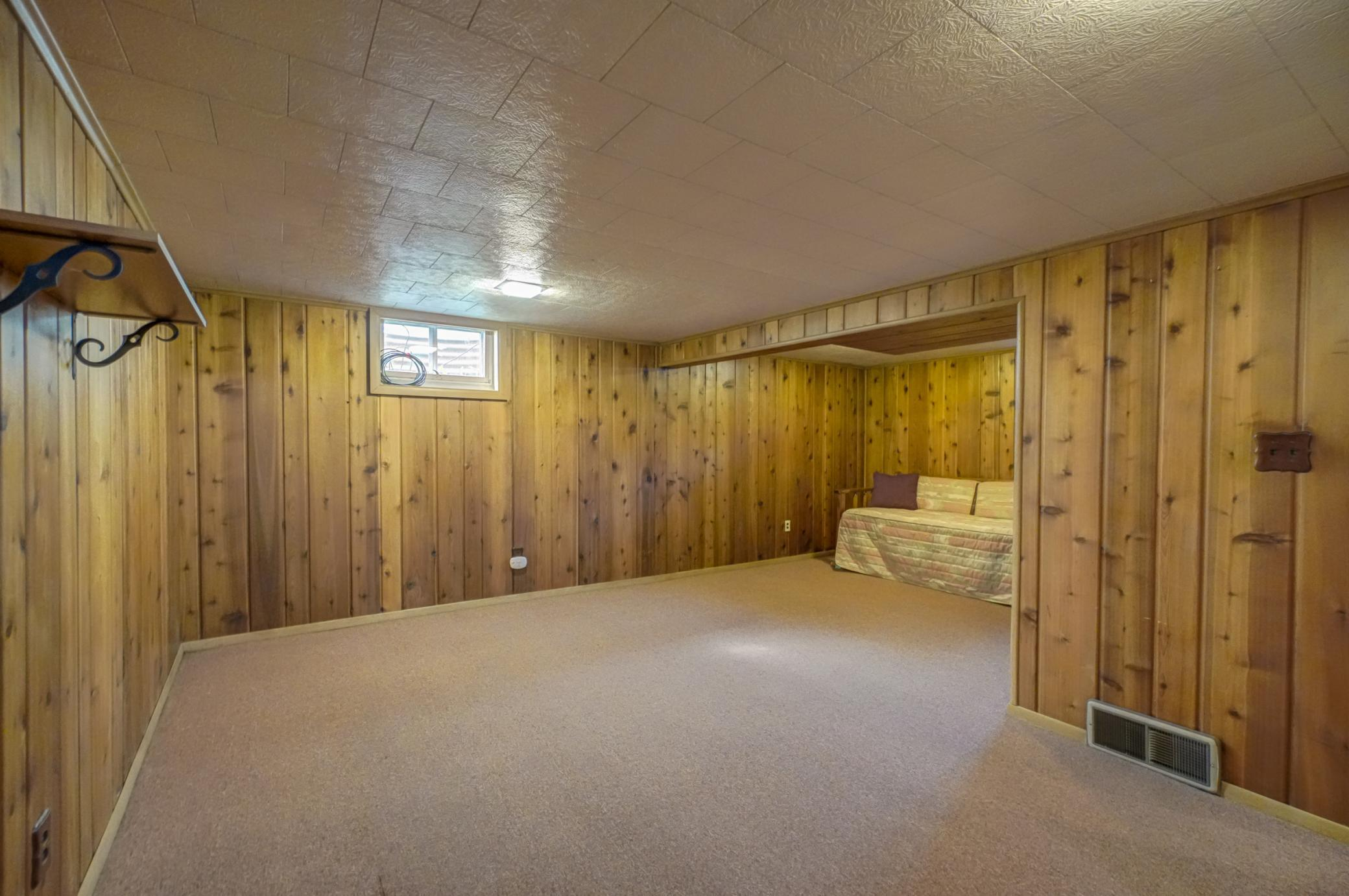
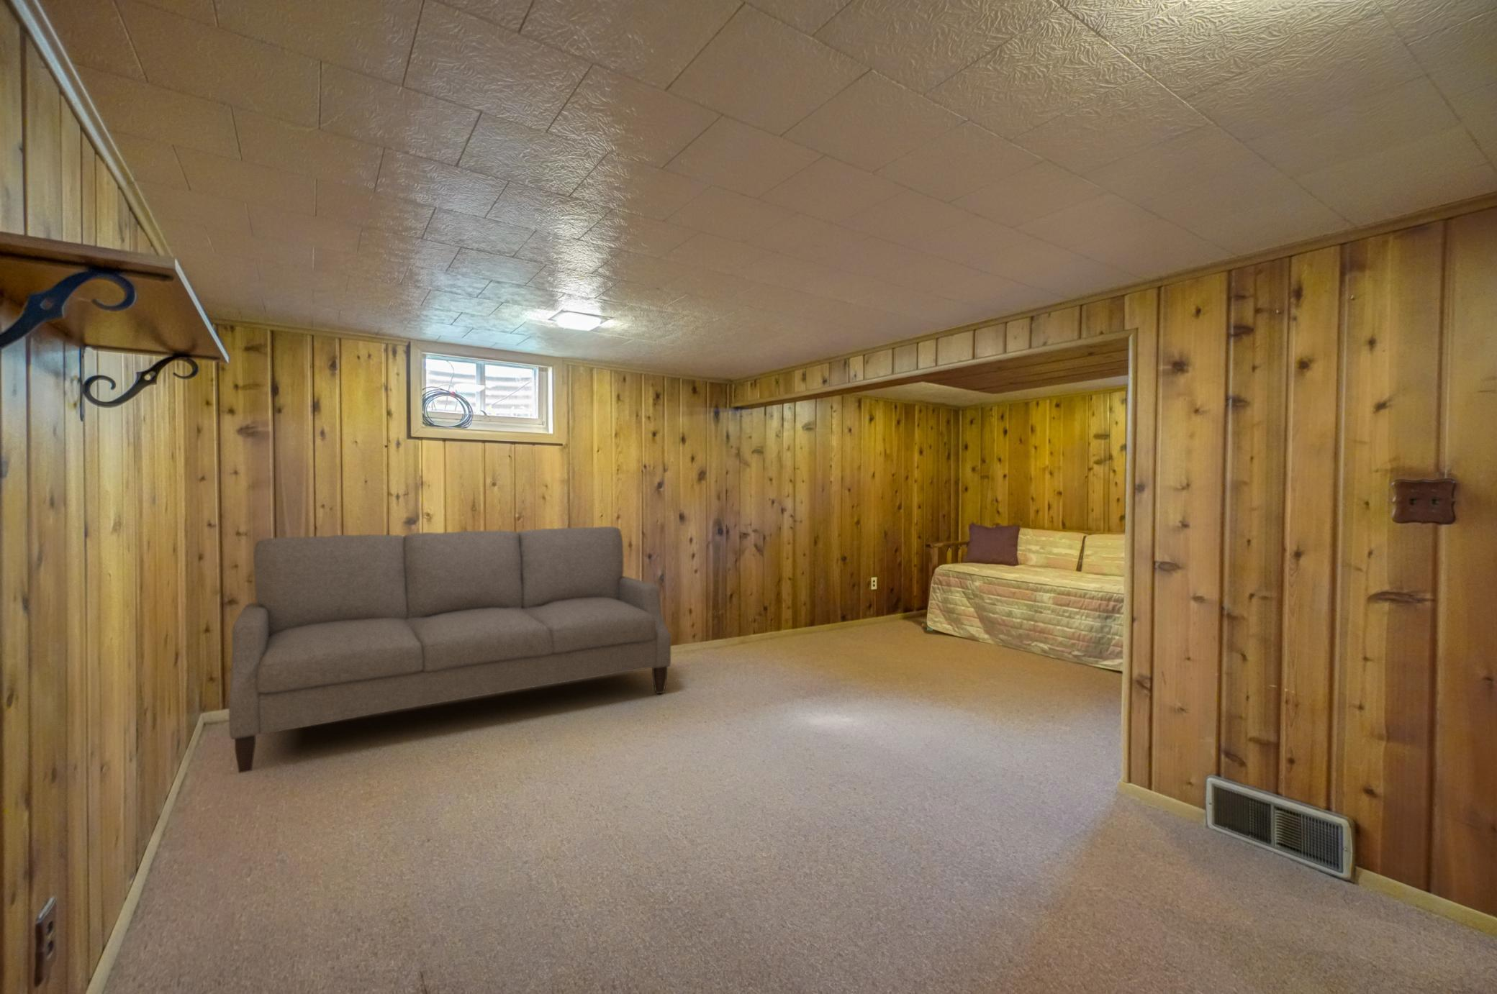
+ sofa (472, 619)
